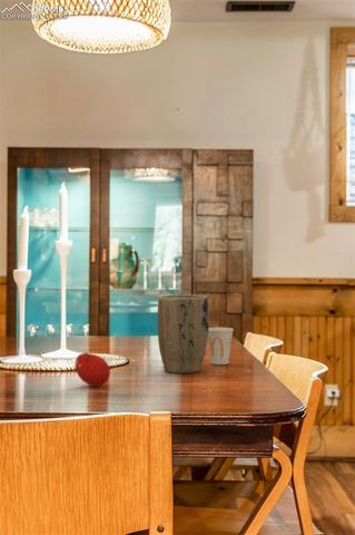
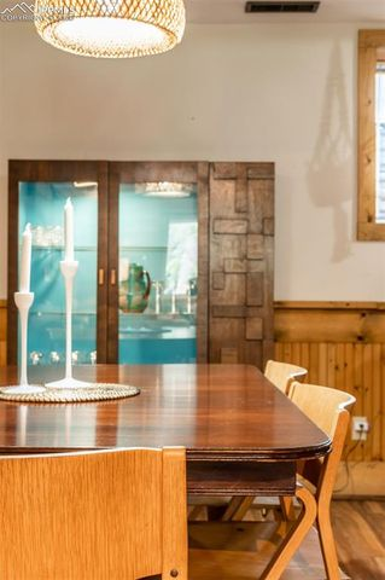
- cup (219, 346)
- plant pot (183, 333)
- fruit (92, 368)
